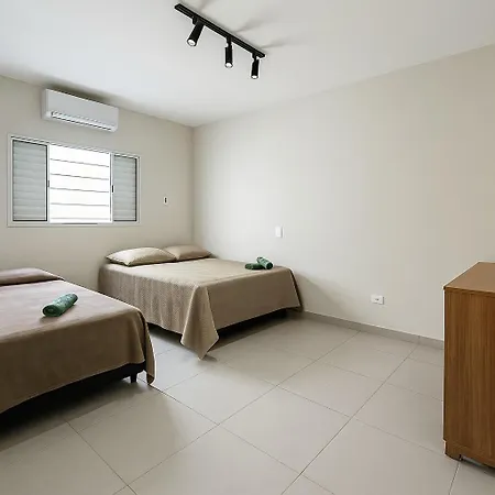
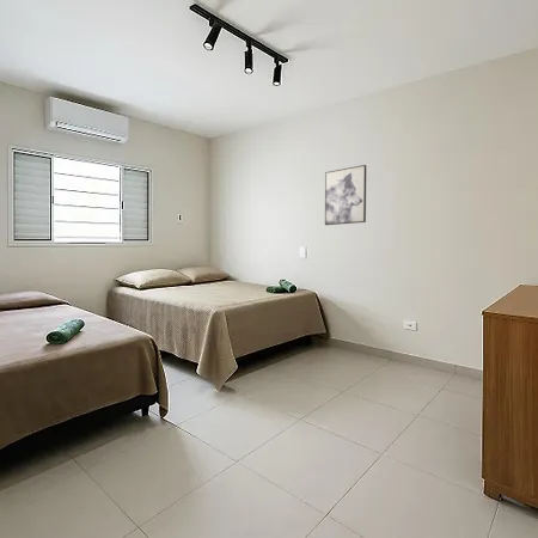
+ wall art (344, 196)
